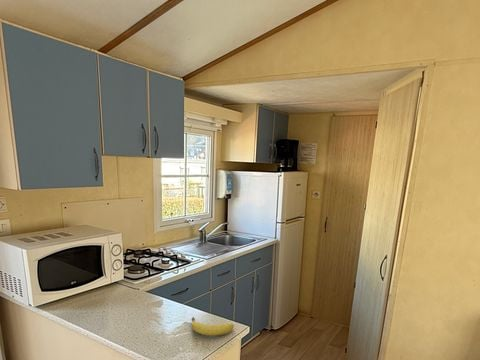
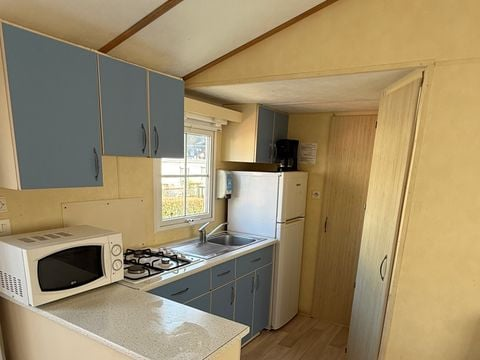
- fruit (209, 325)
